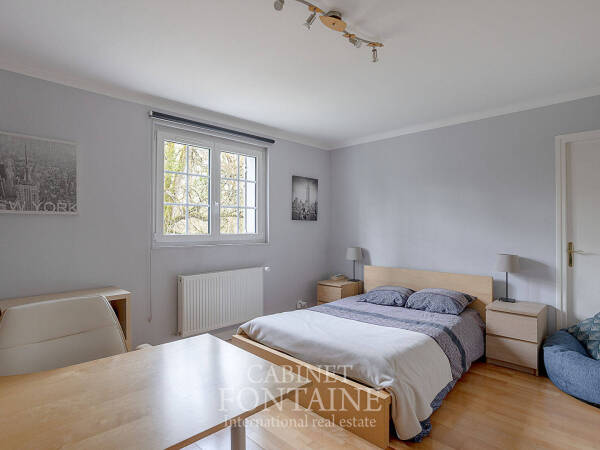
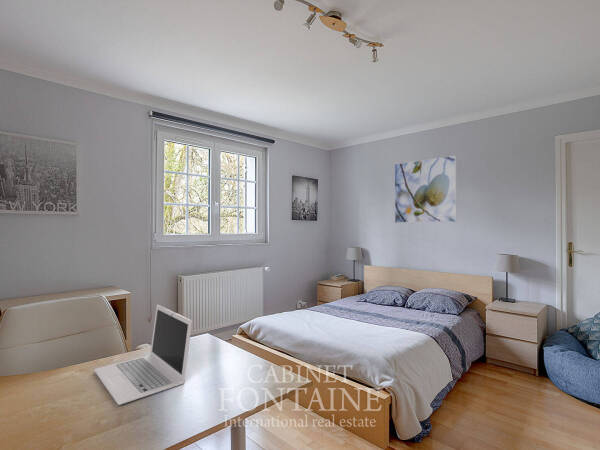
+ laptop (143, 356)
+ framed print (423, 191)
